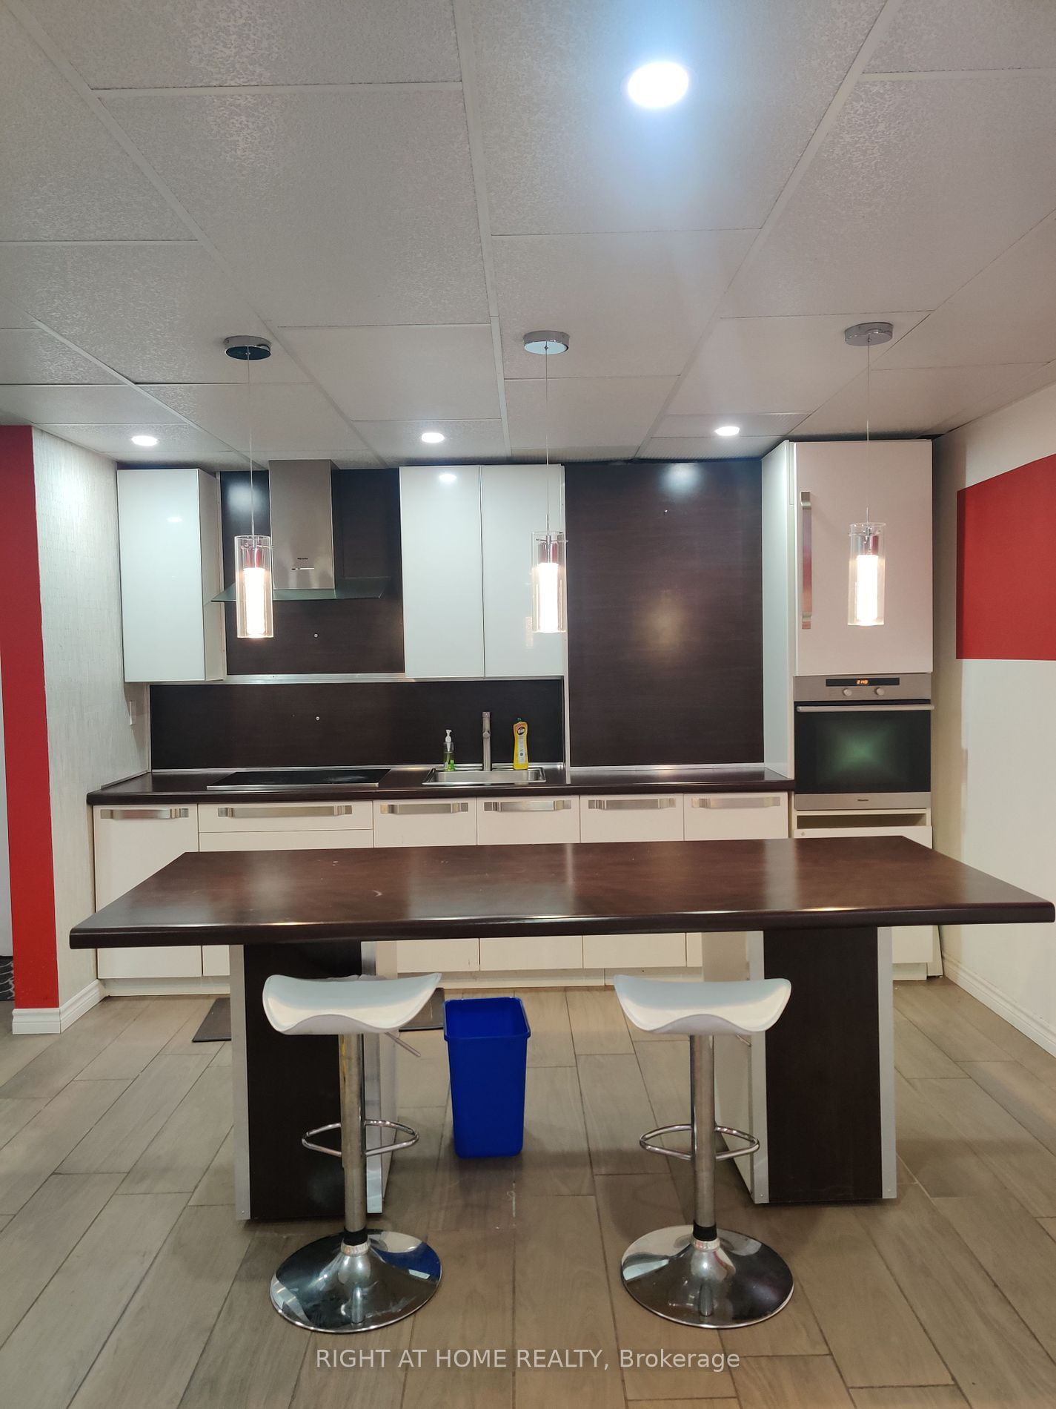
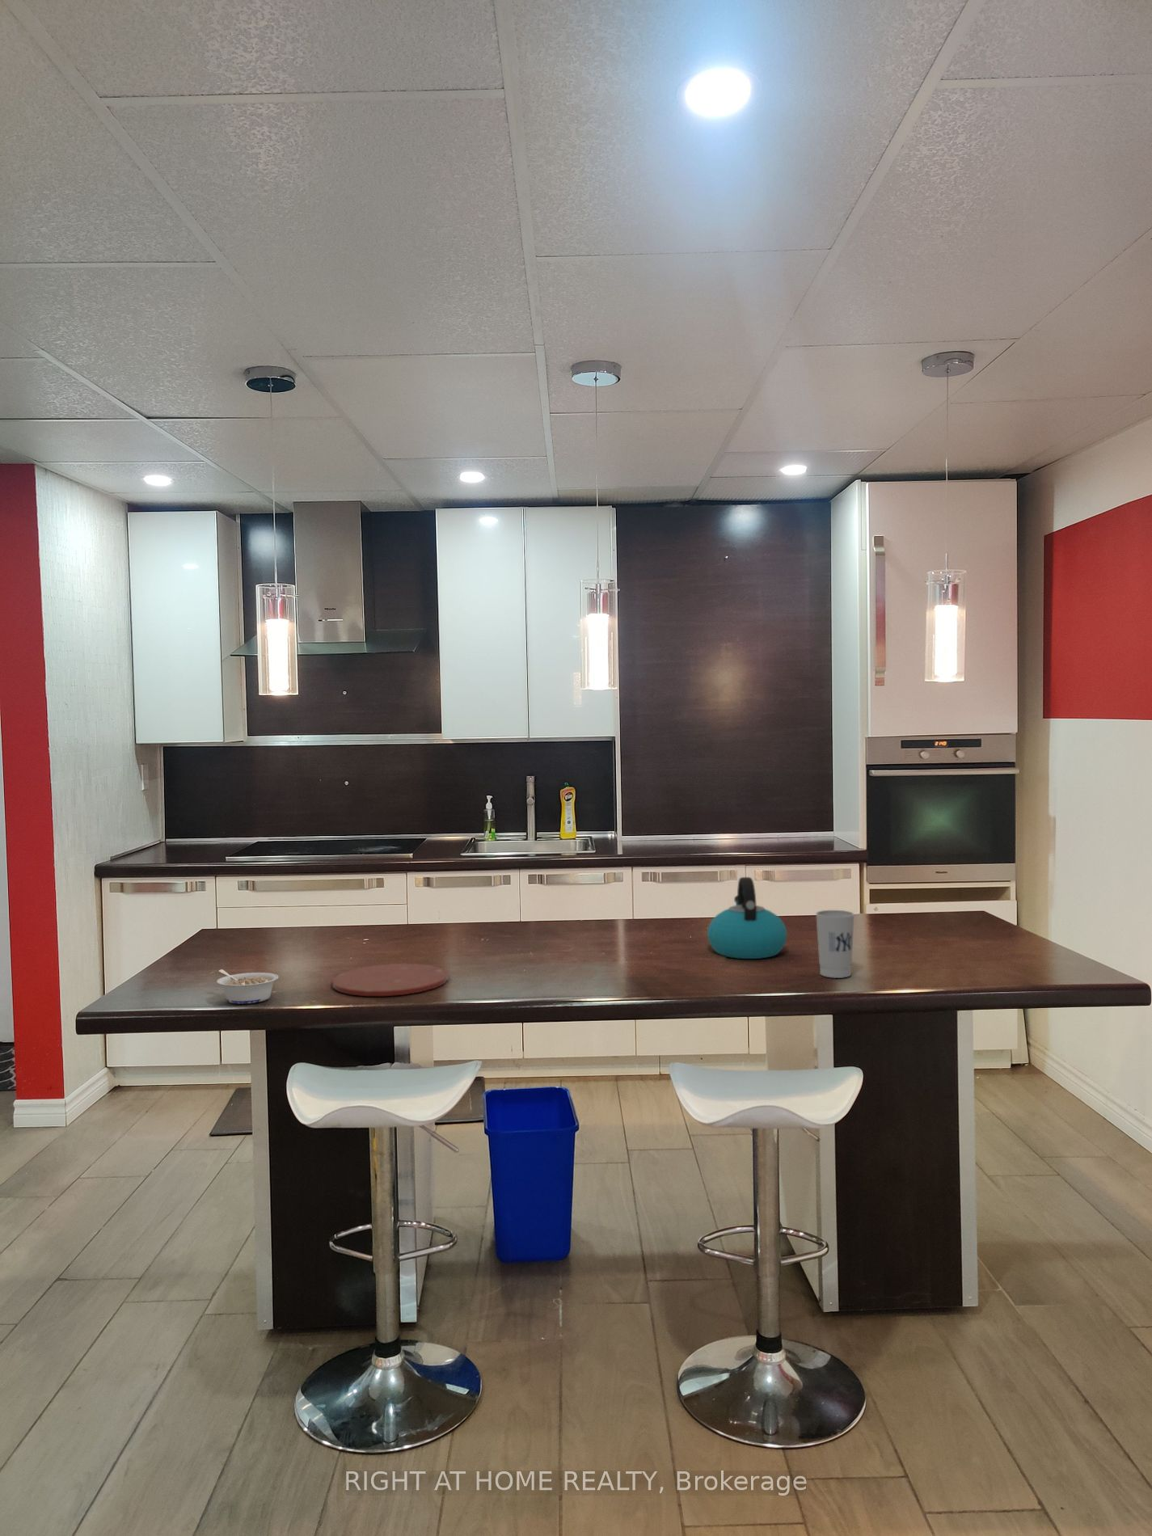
+ plate (391, 978)
+ legume (244, 986)
+ cup (835, 943)
+ kettle (745, 913)
